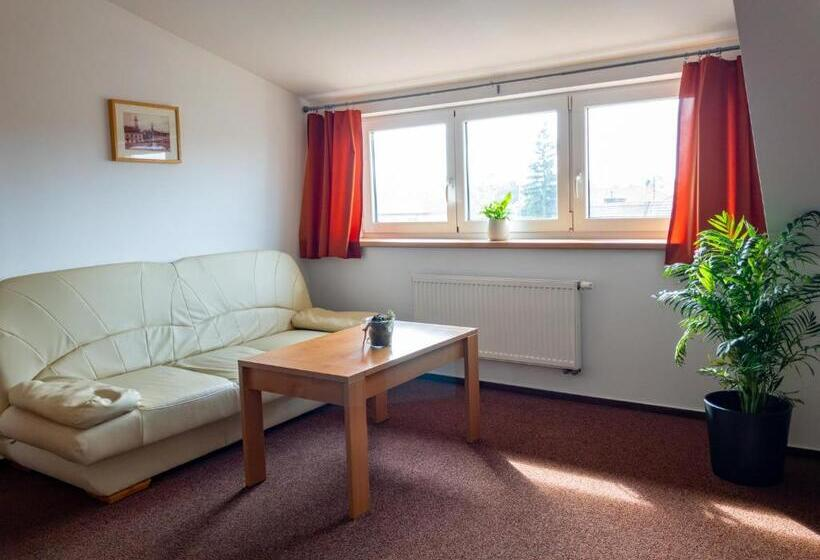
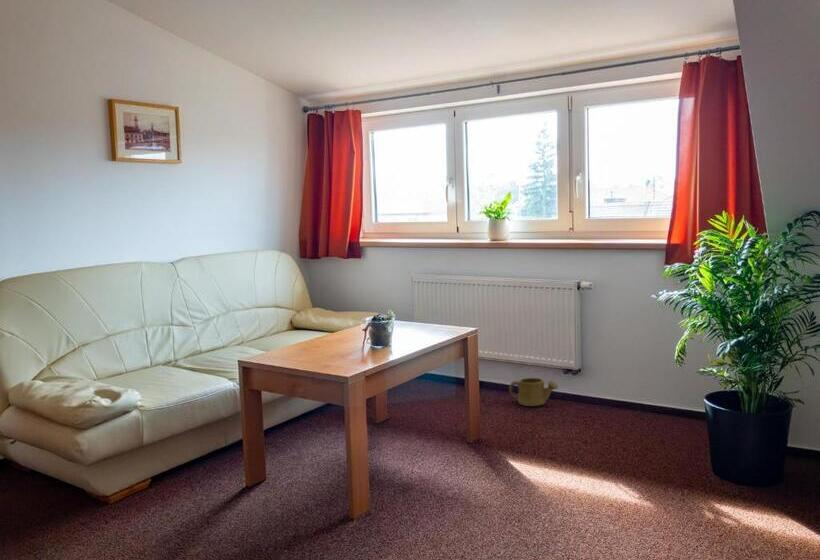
+ watering can (533, 391)
